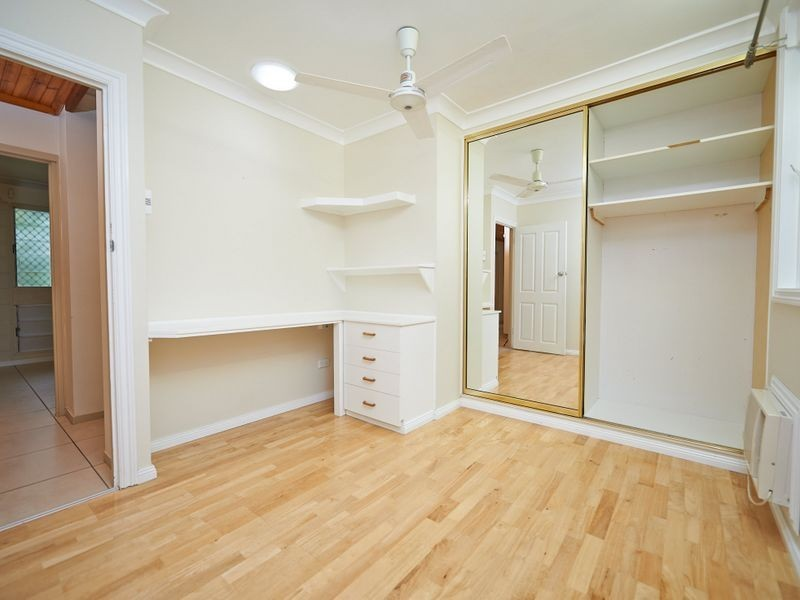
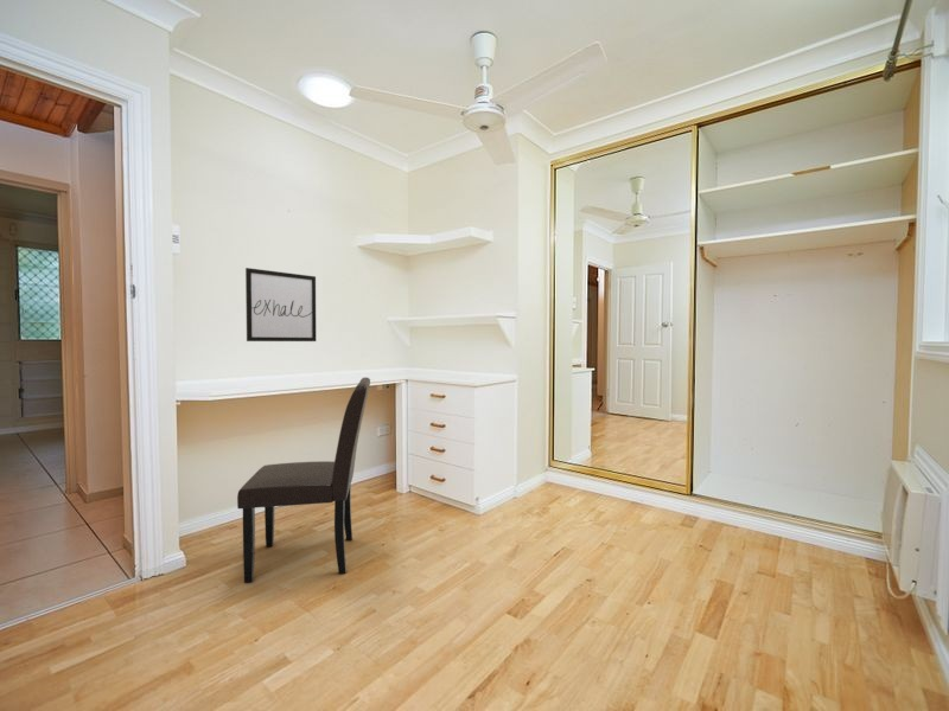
+ chair (311, 469)
+ wall art (282, 307)
